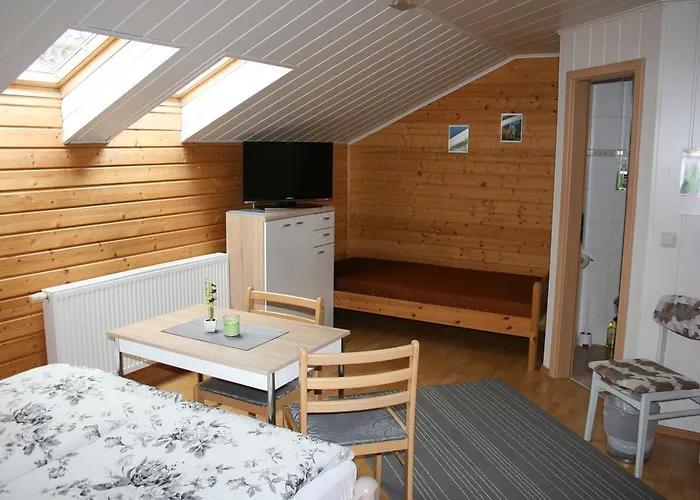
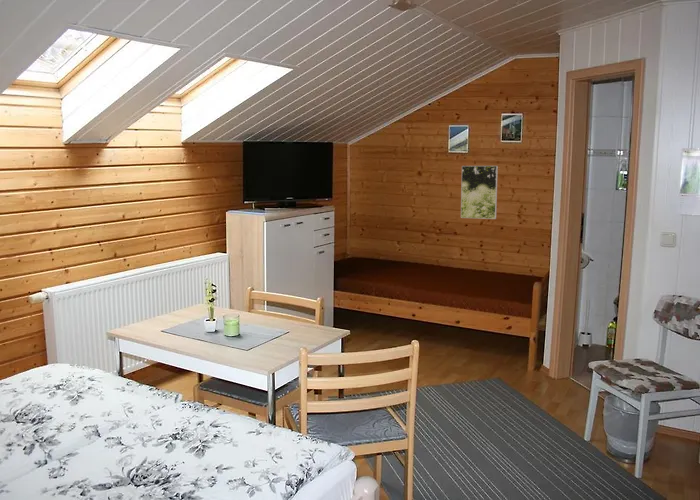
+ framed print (478, 192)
